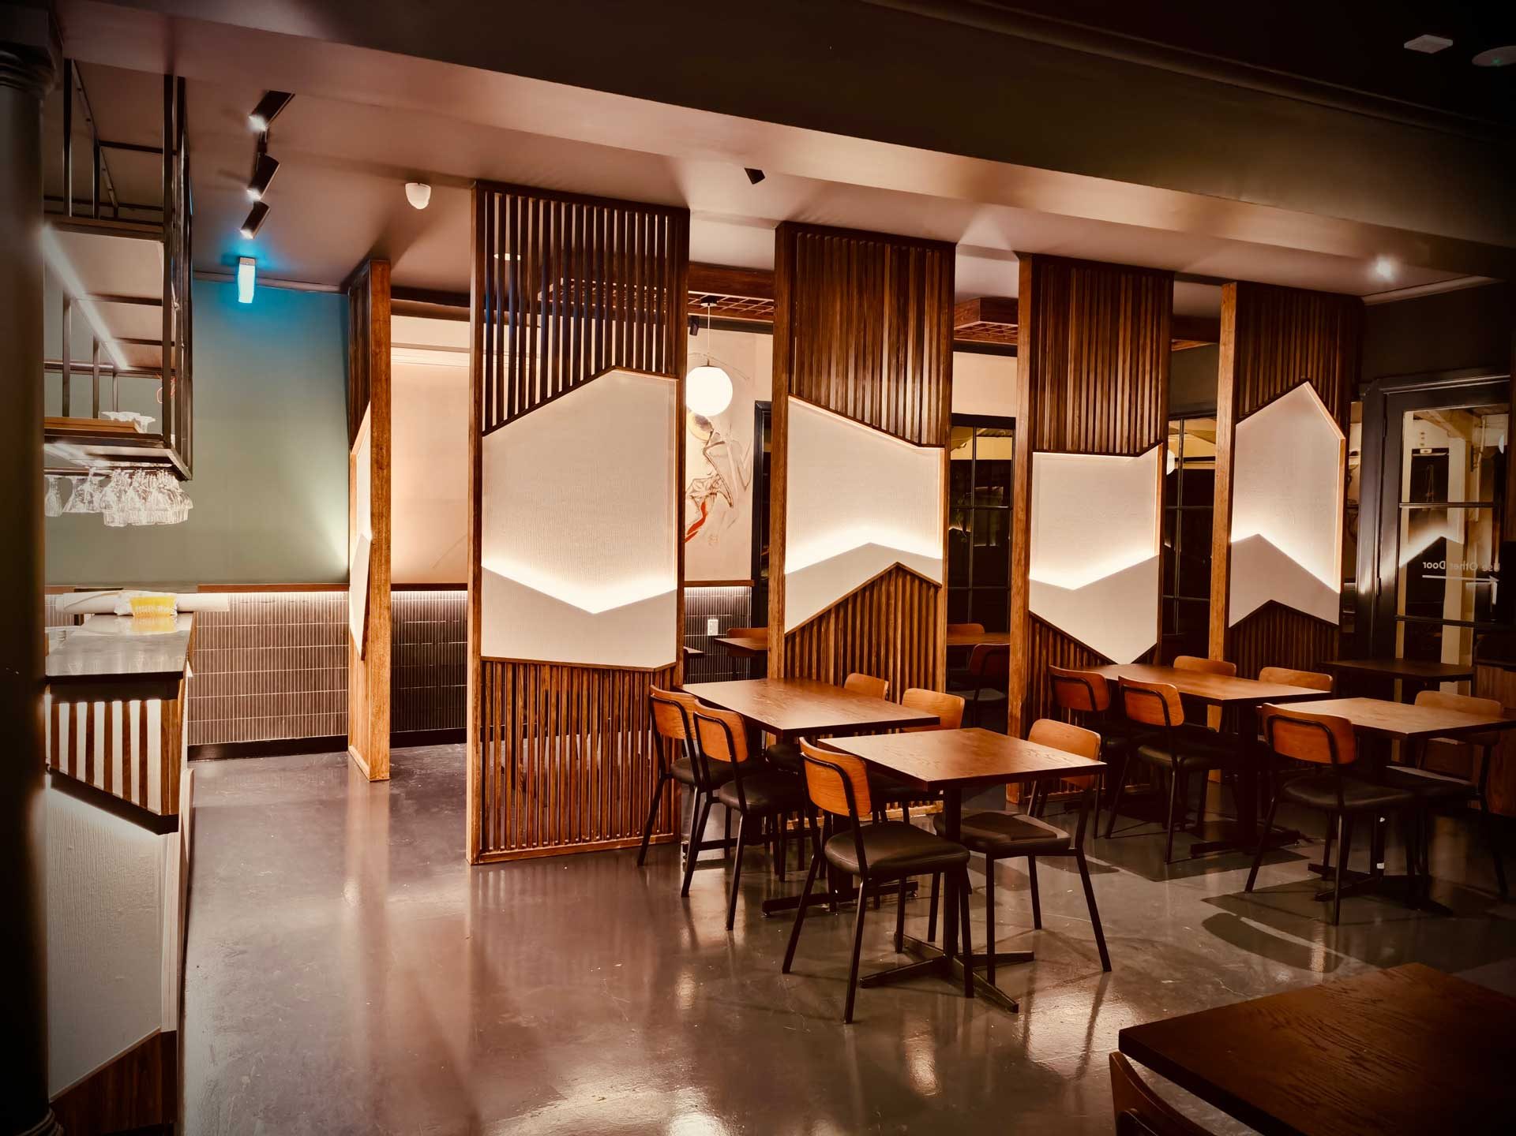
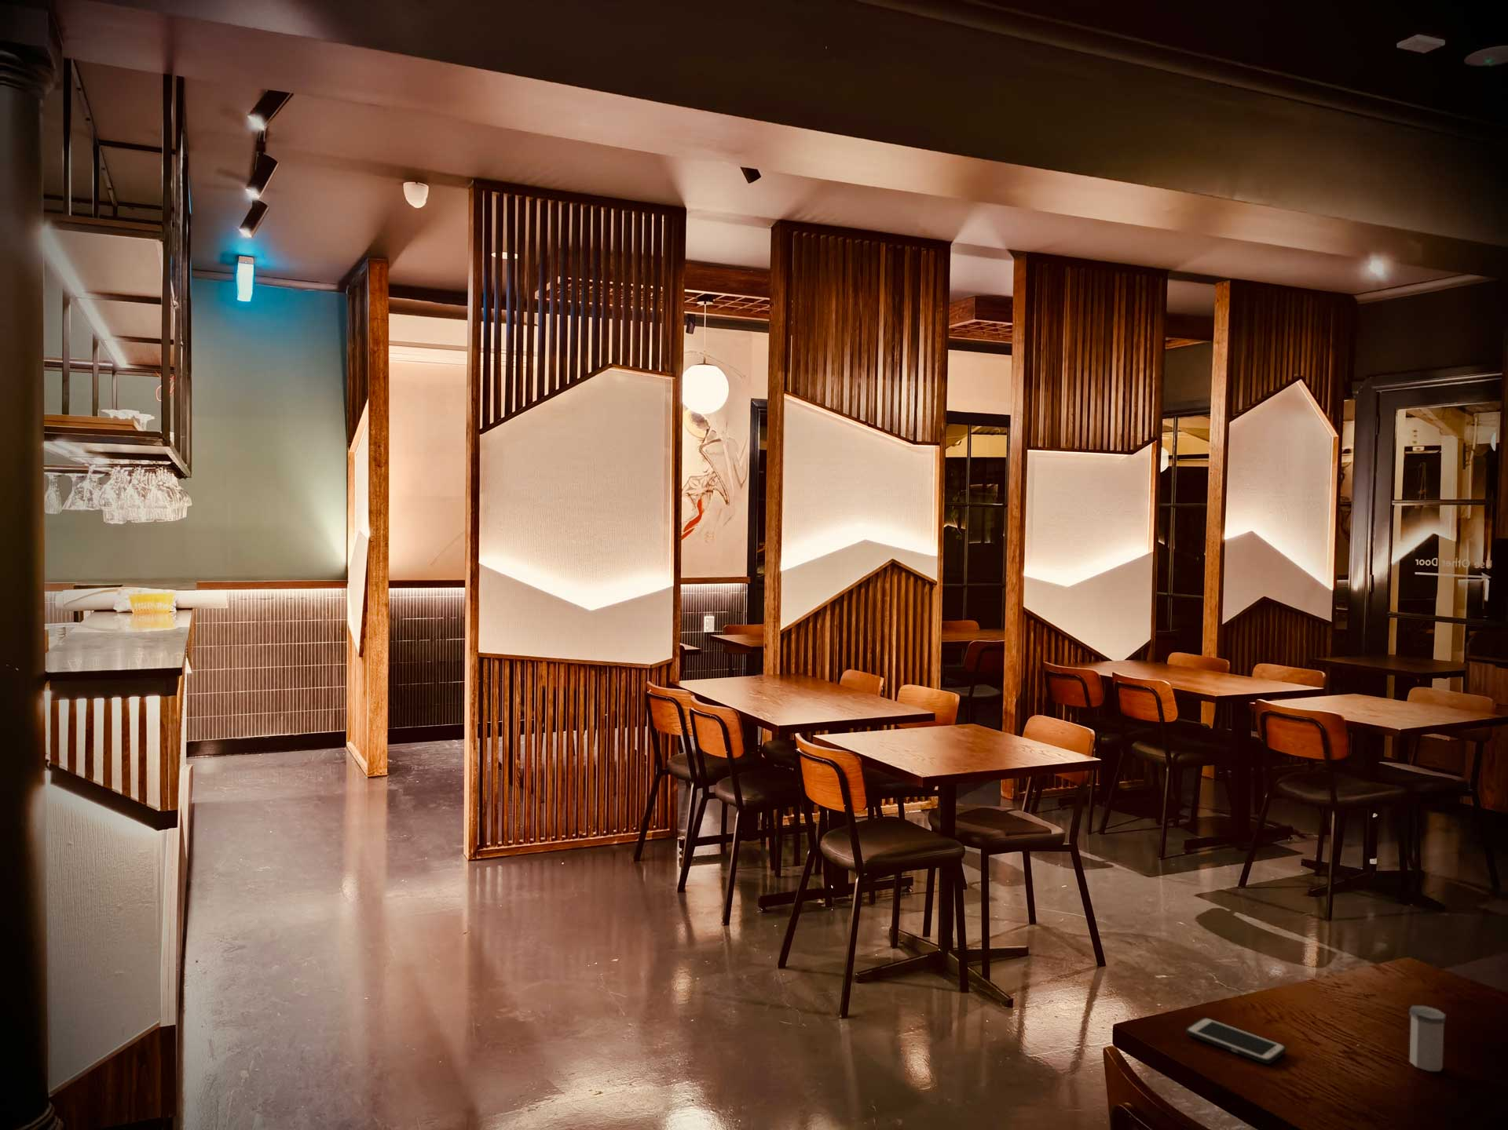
+ salt shaker (1426, 1039)
+ cell phone (1235, 1040)
